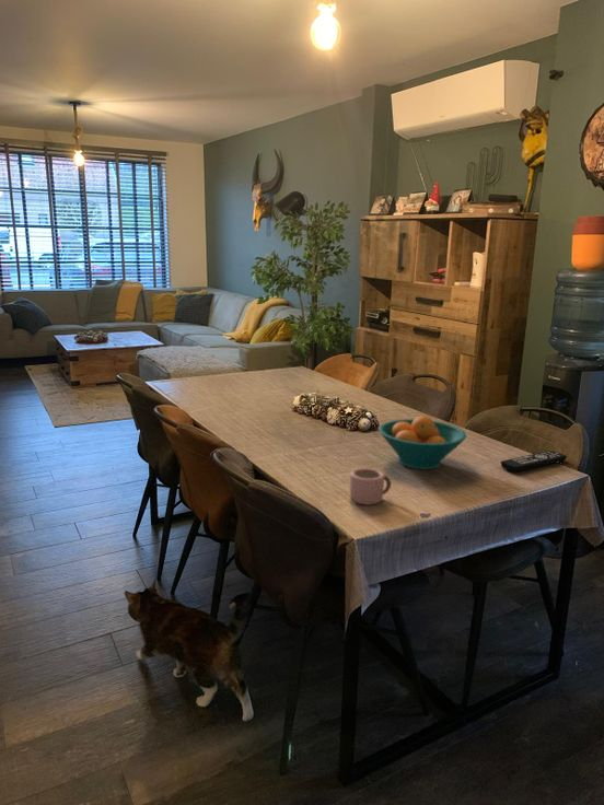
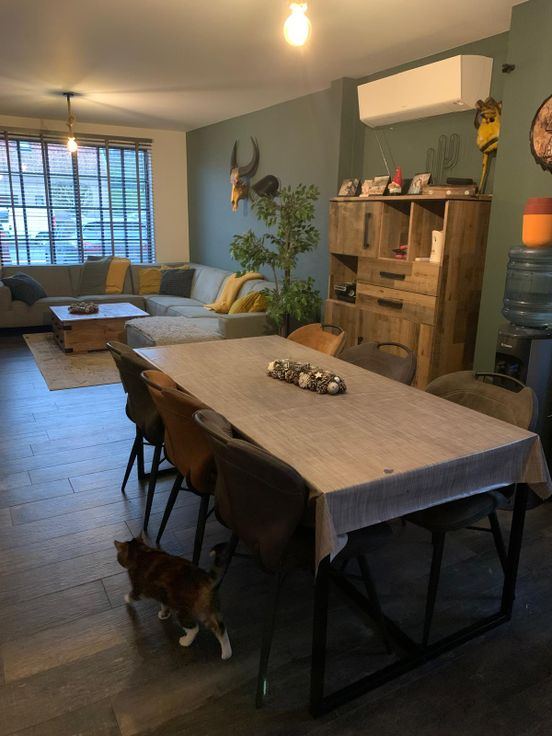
- remote control (533, 460)
- fruit bowl (421, 440)
- mug (371, 486)
